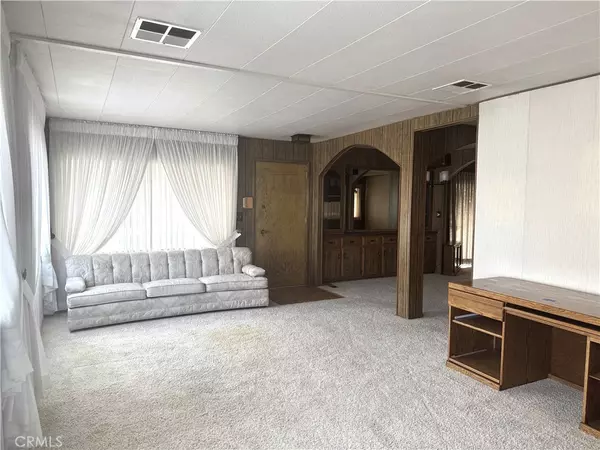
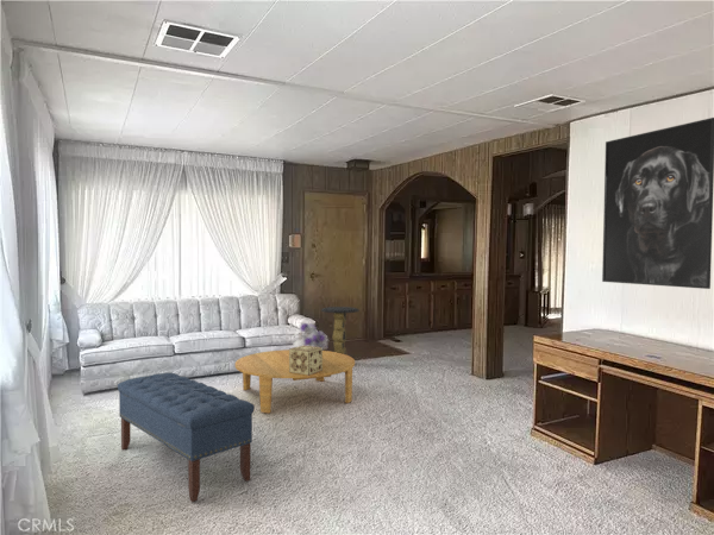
+ bouquet (307, 341)
+ bench (181, 426)
+ coffee table (295, 378)
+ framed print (652, 208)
+ decorative box (306, 359)
+ side table (339, 335)
